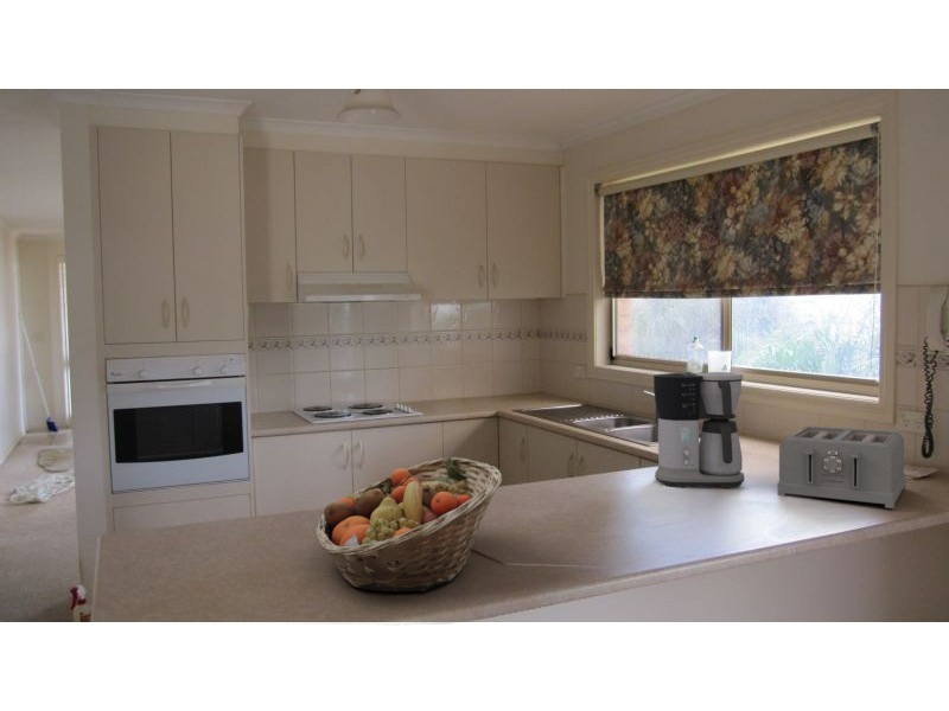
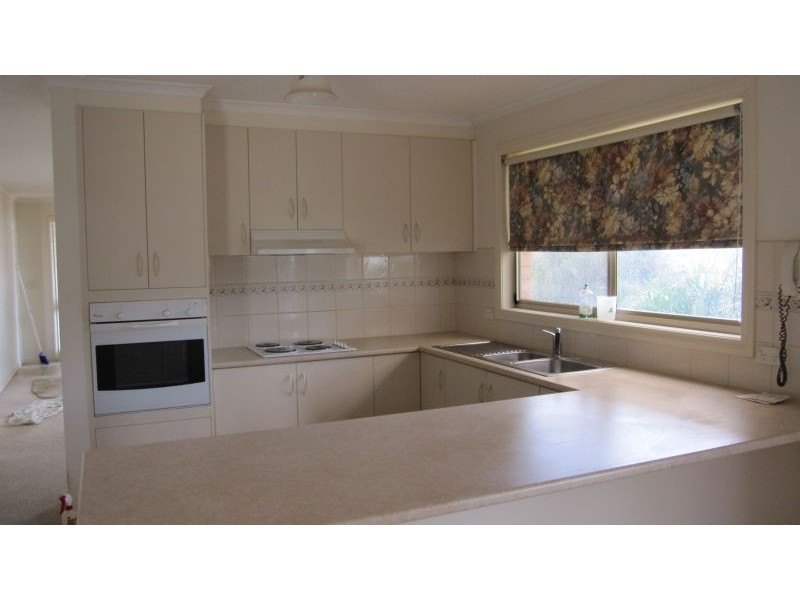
- coffee maker (698, 428)
- fruit basket (408, 518)
- toaster (841, 463)
